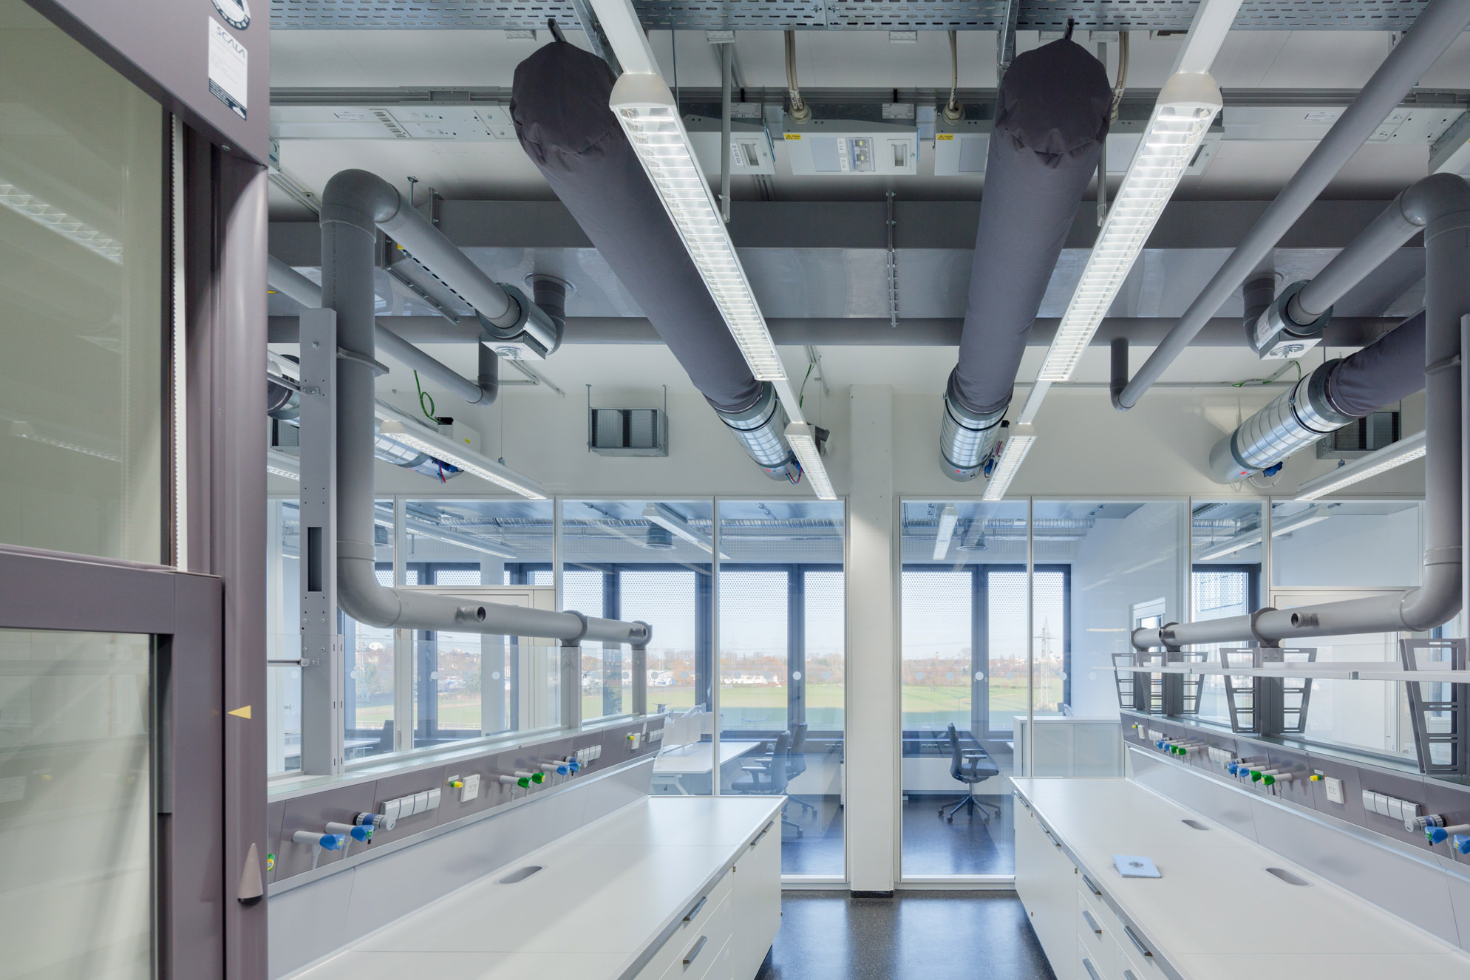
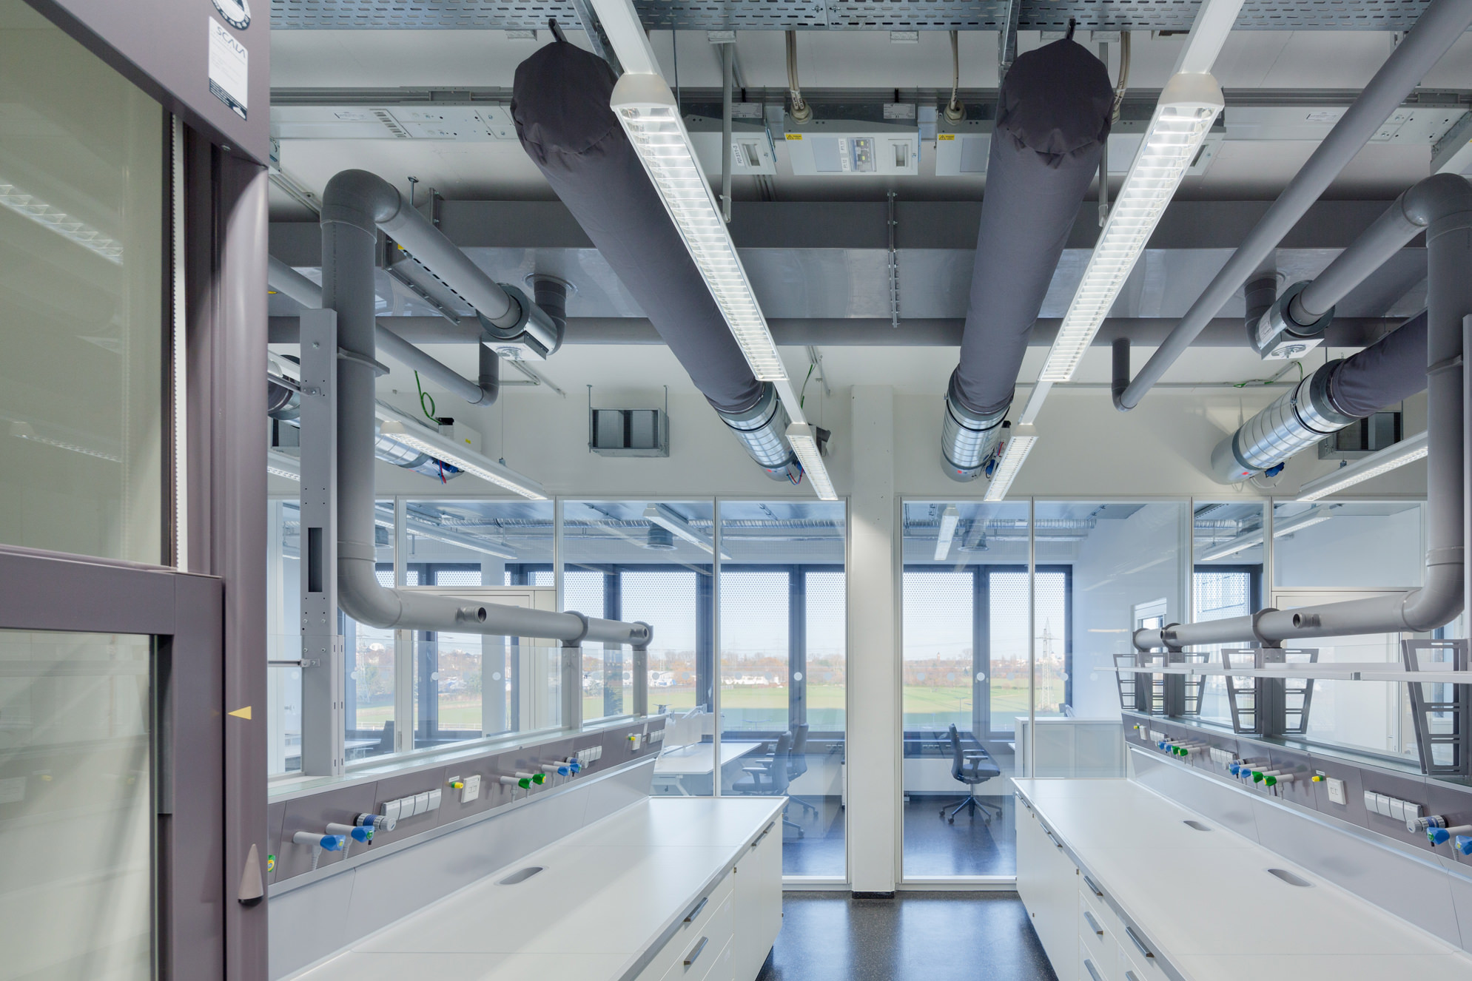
- notepad (1136, 867)
